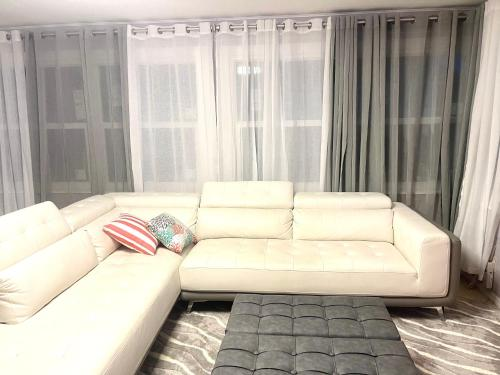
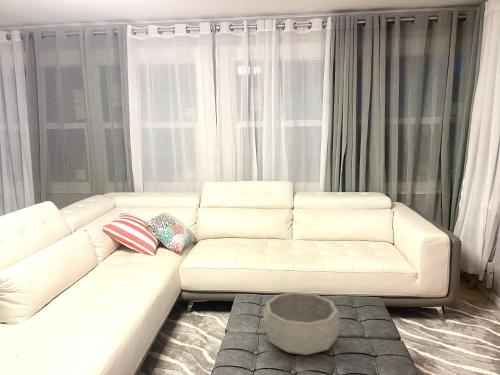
+ decorative bowl (300, 323)
